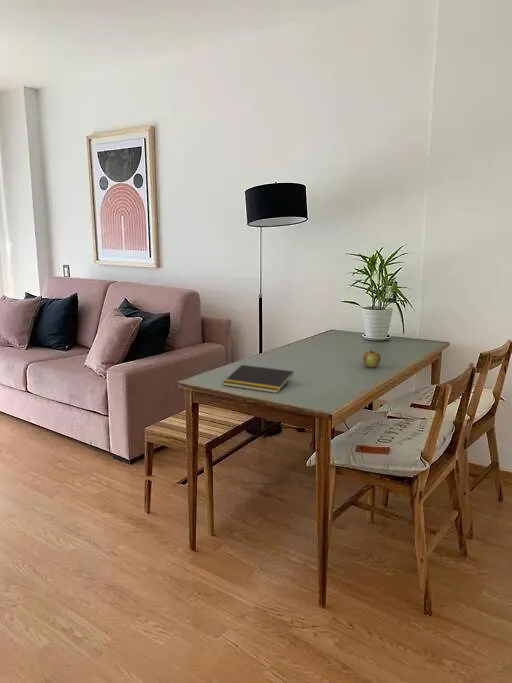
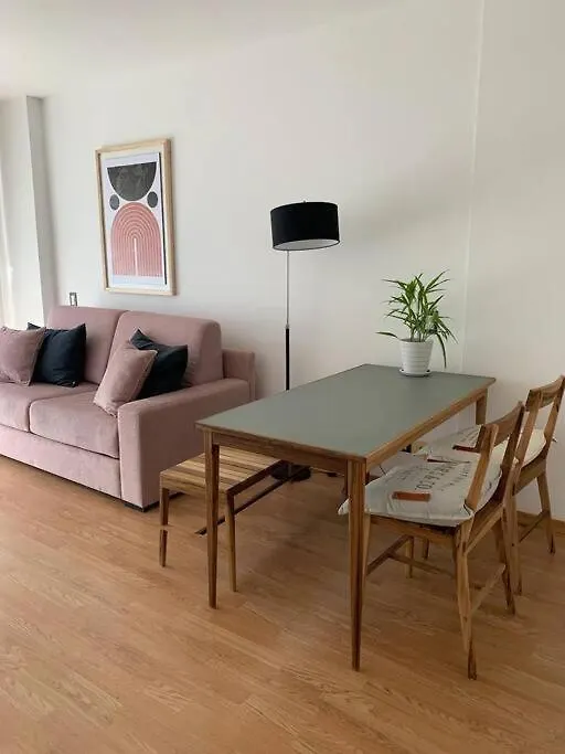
- notepad (258, 378)
- apple (371, 357)
